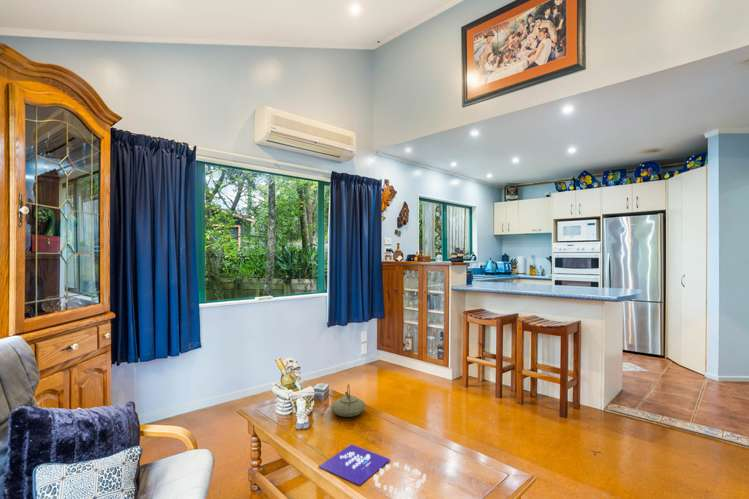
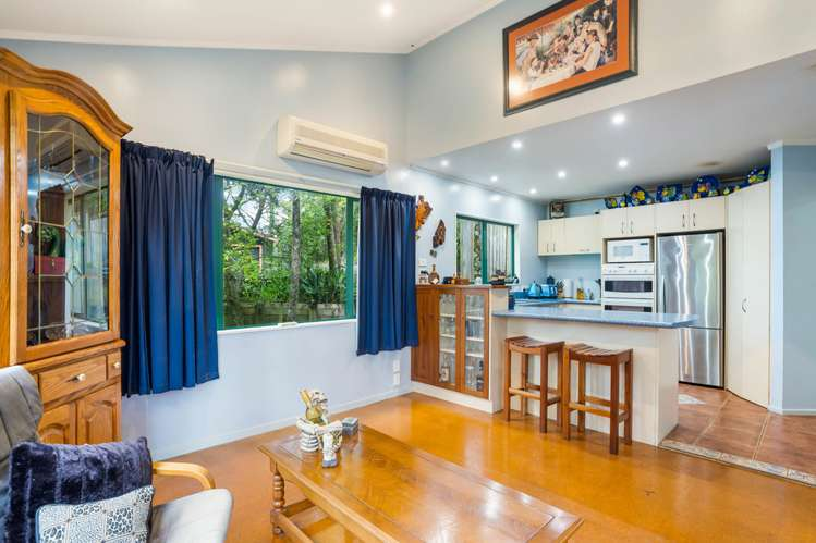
- board game (373, 465)
- teapot (348, 397)
